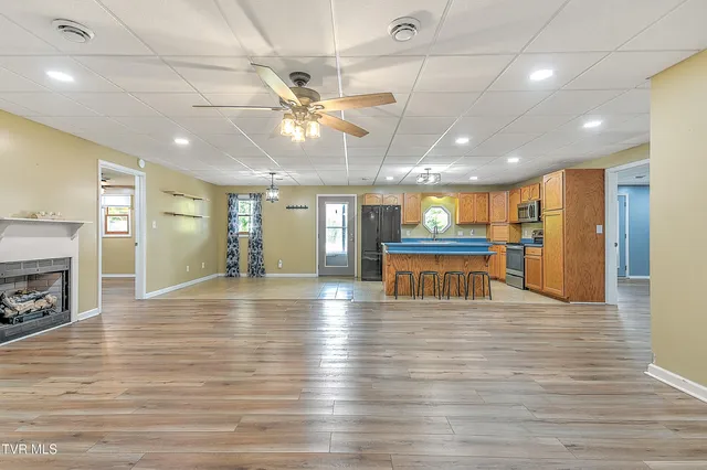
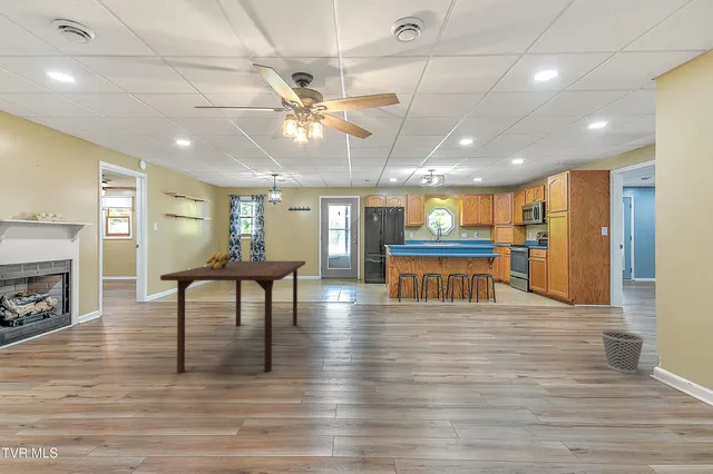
+ dining table (240, 304)
+ wastebasket (622, 352)
+ banana bunch (218, 259)
